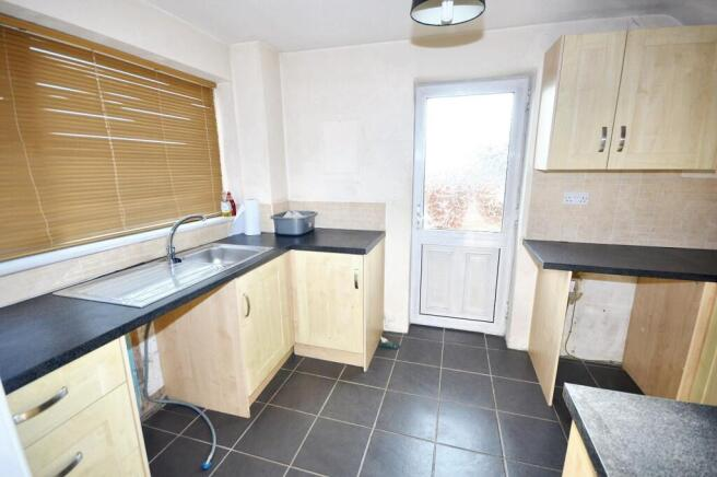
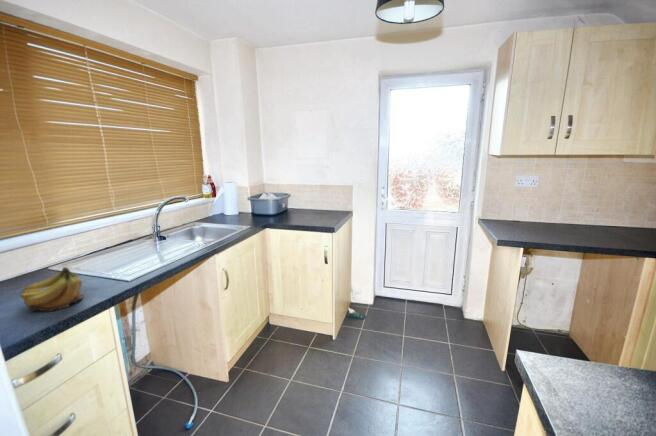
+ fruit (48, 286)
